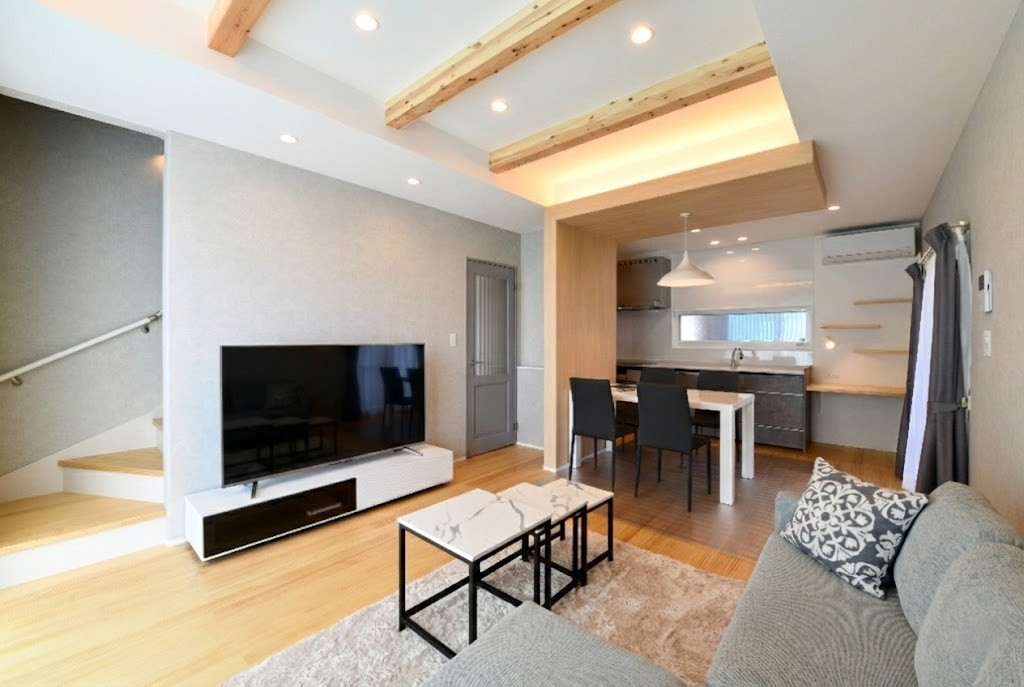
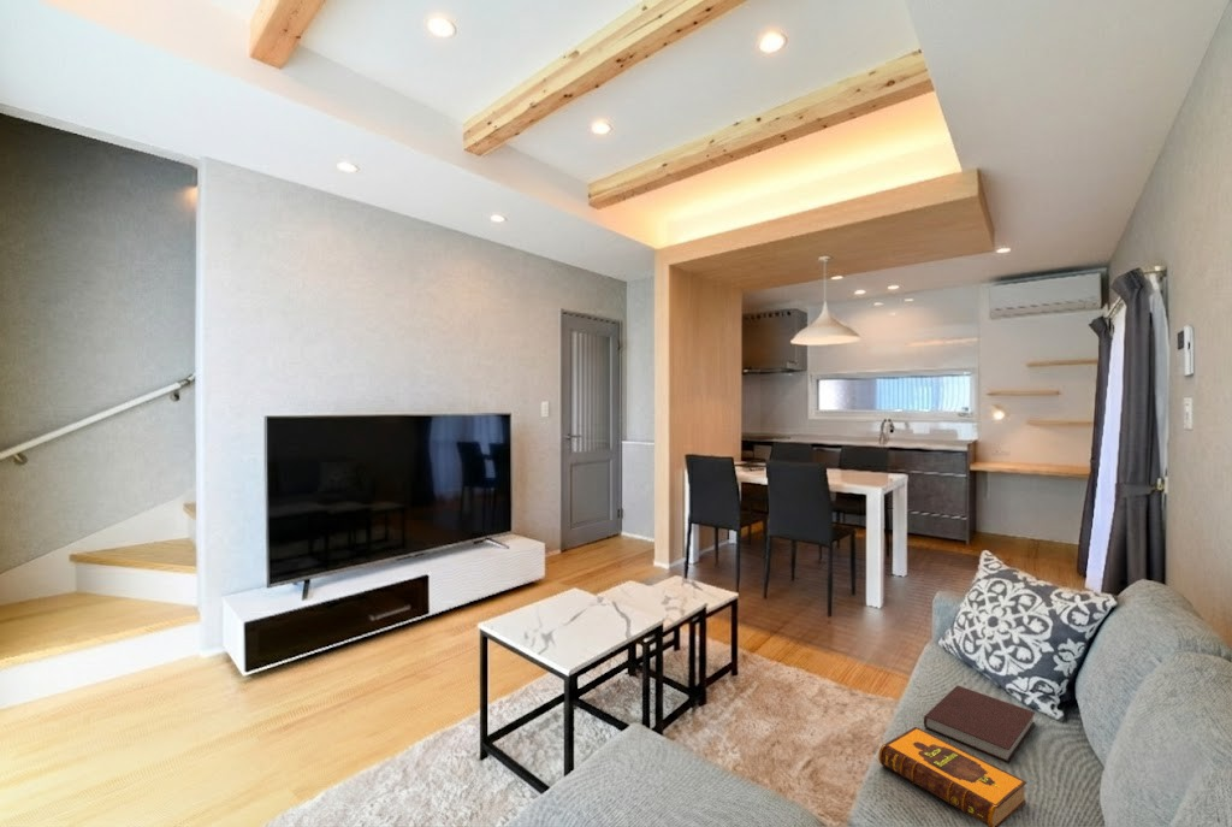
+ notebook (979, 719)
+ hardback book (948, 773)
